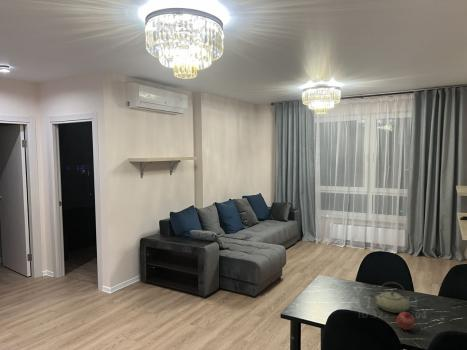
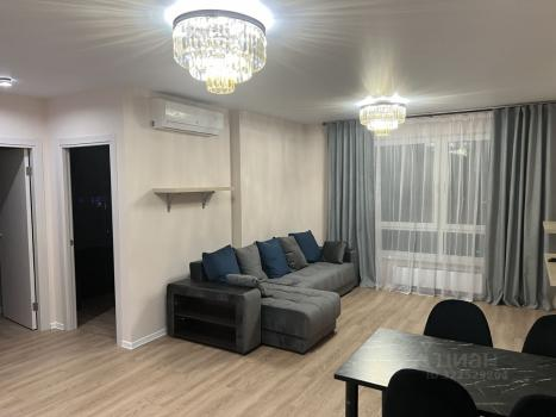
- teapot (389, 295)
- fruit (405, 319)
